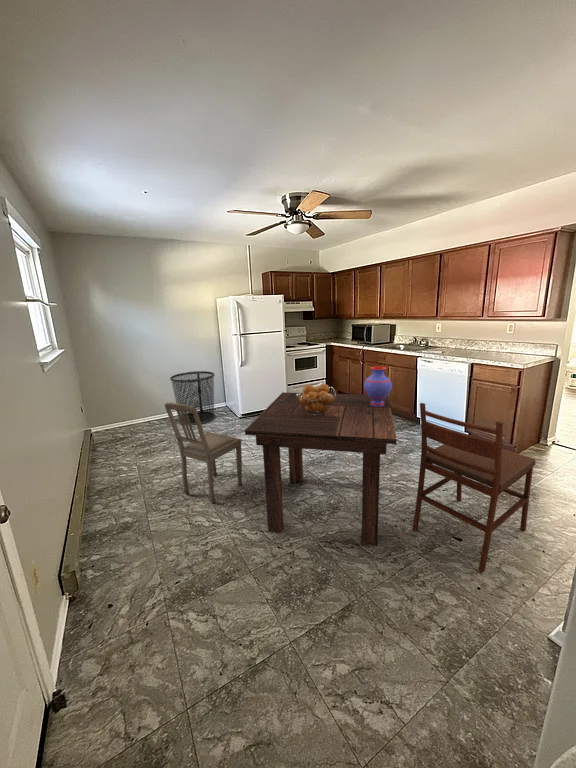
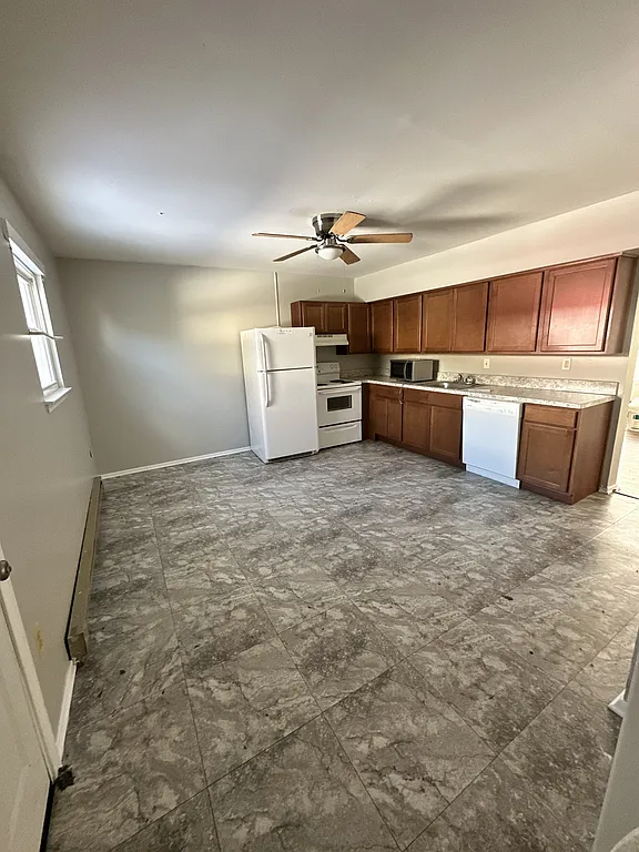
- dining chair (207, 444)
- vase (377, 386)
- dining chair (475, 469)
- fruit basket (315, 398)
- dining table (329, 450)
- waste bin (194, 397)
